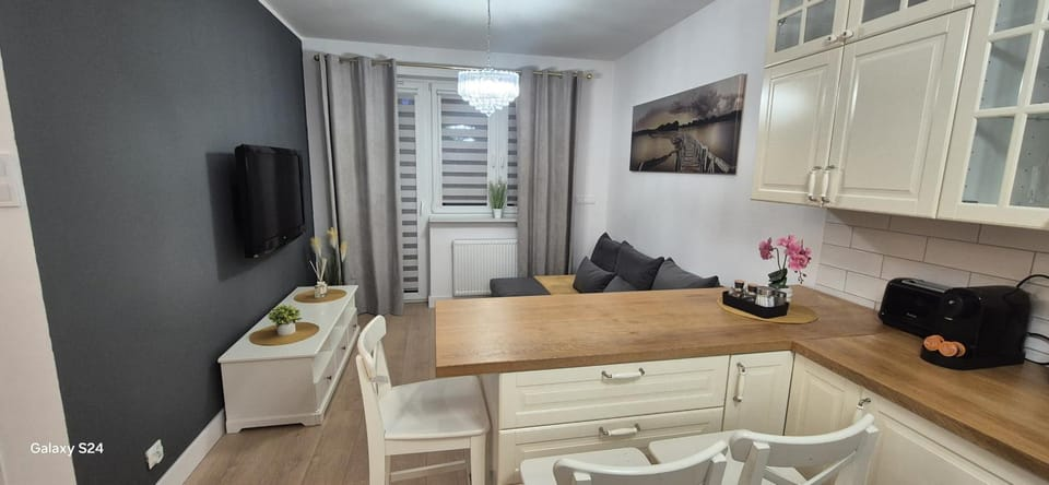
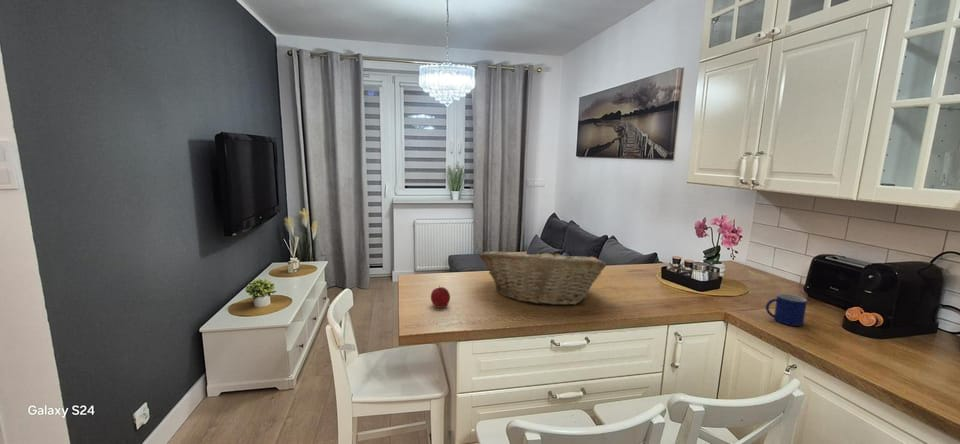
+ fruit basket (540, 270)
+ apple (440, 295)
+ mug (784, 309)
